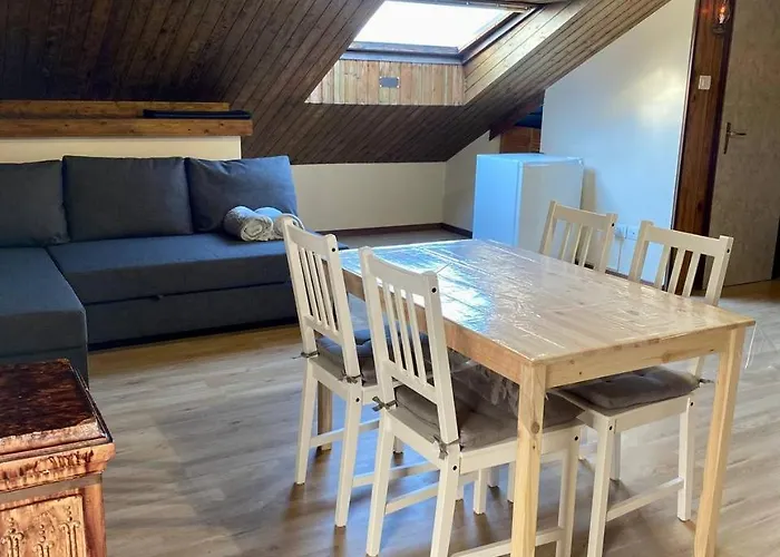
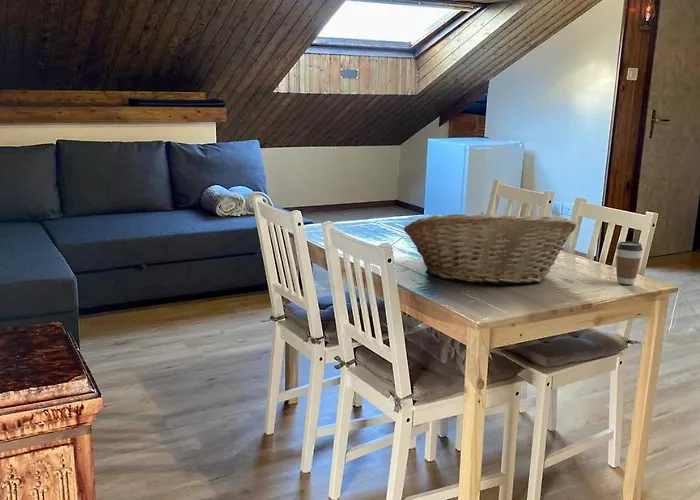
+ fruit basket (488, 241)
+ coffee cup (627, 262)
